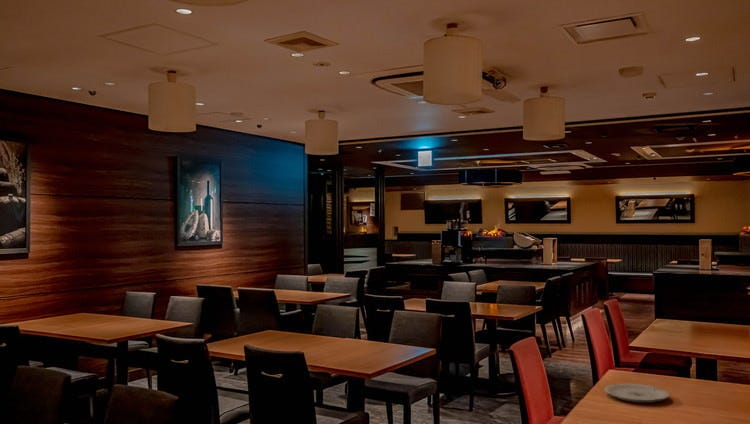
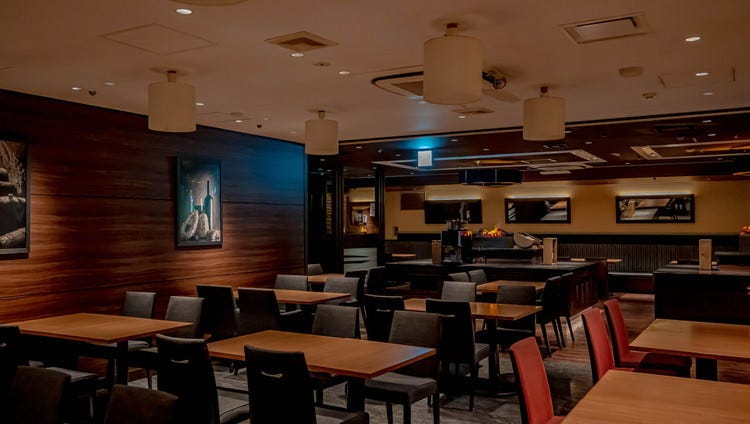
- plate (636, 393)
